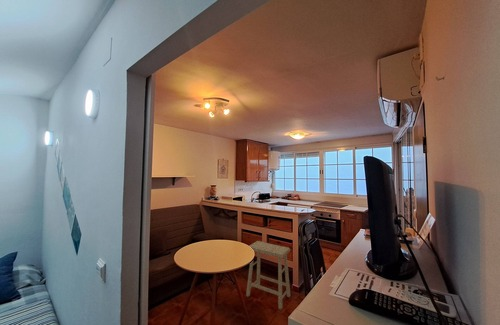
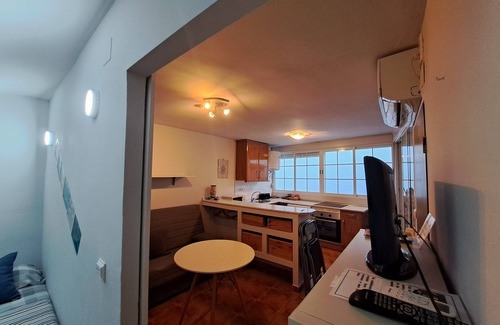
- stool (267, 277)
